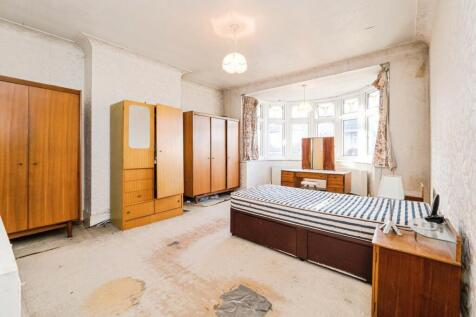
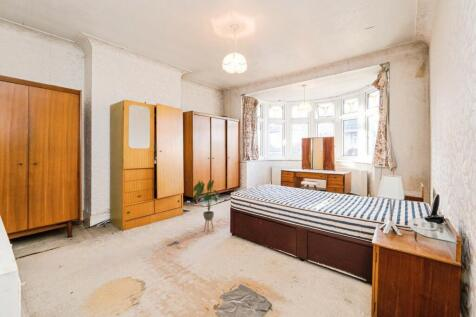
+ house plant (207, 206)
